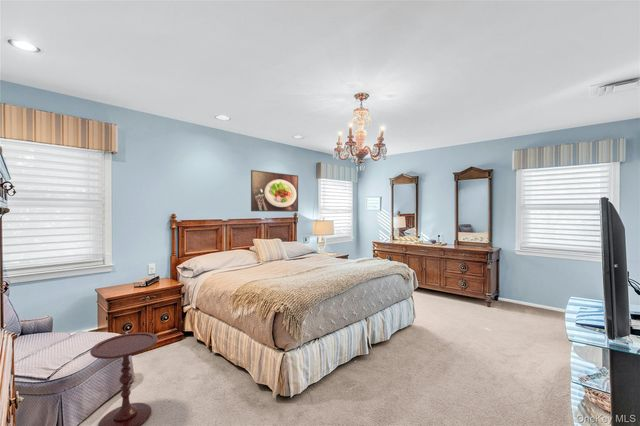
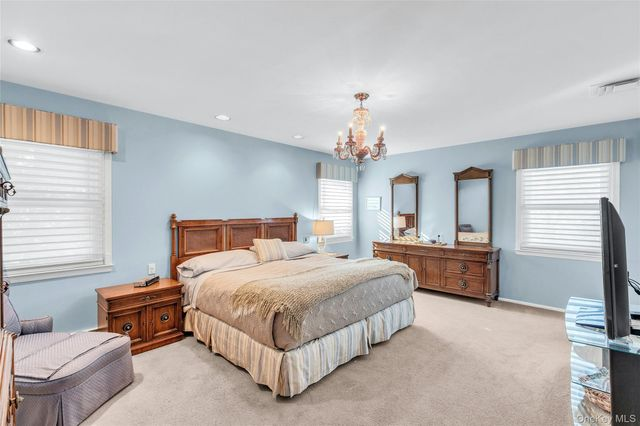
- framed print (276, 192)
- side table (125, 381)
